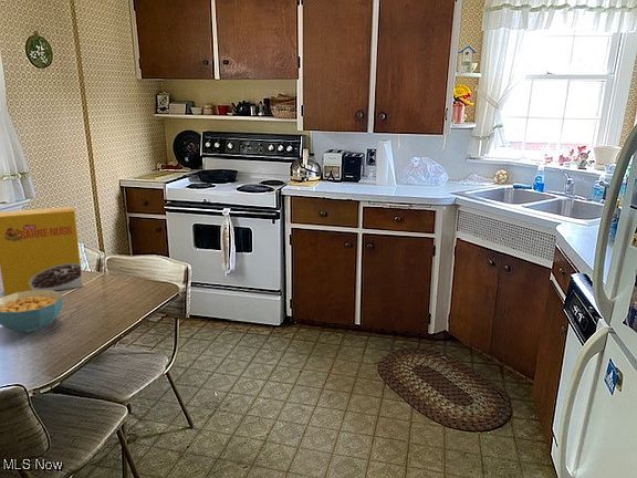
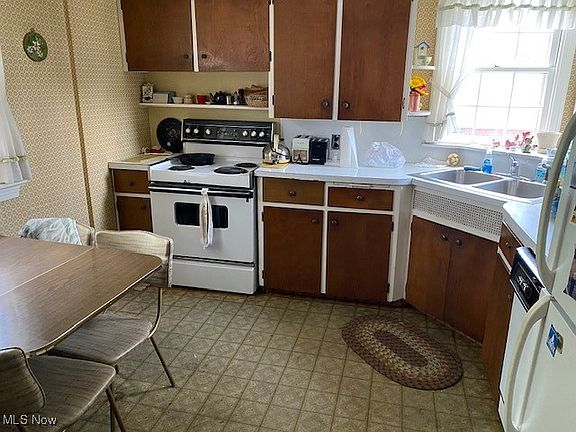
- cereal box (40, 250)
- cereal bowl (29, 314)
